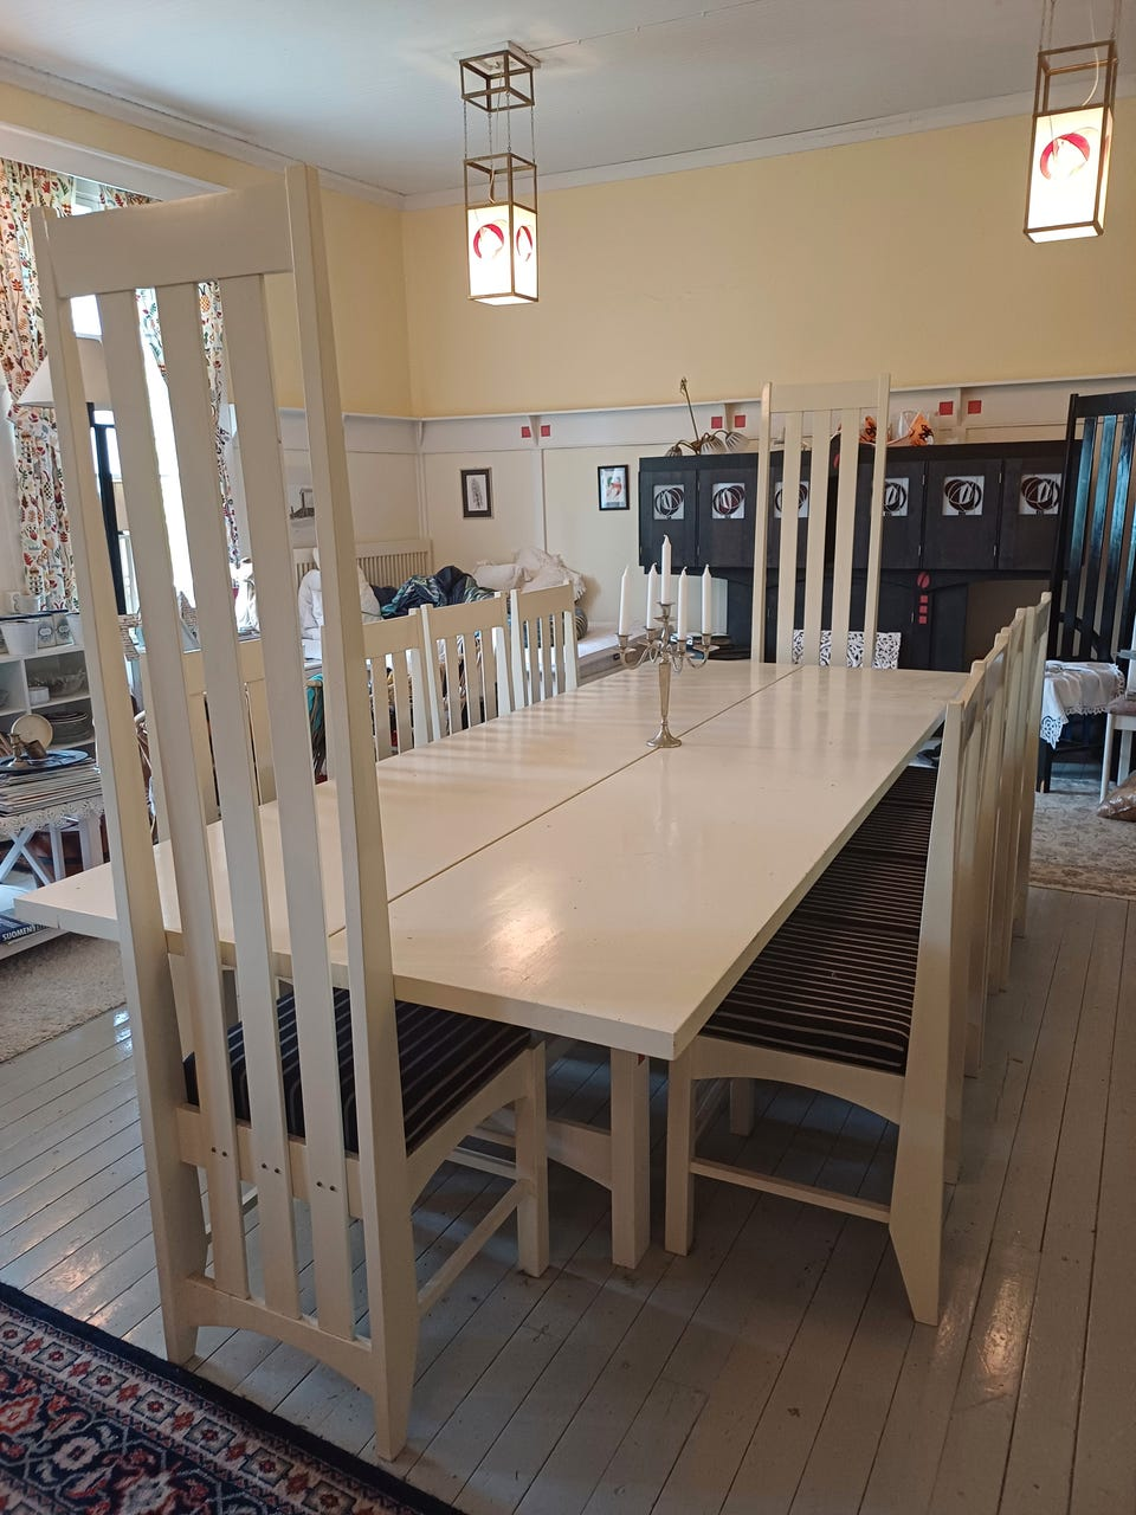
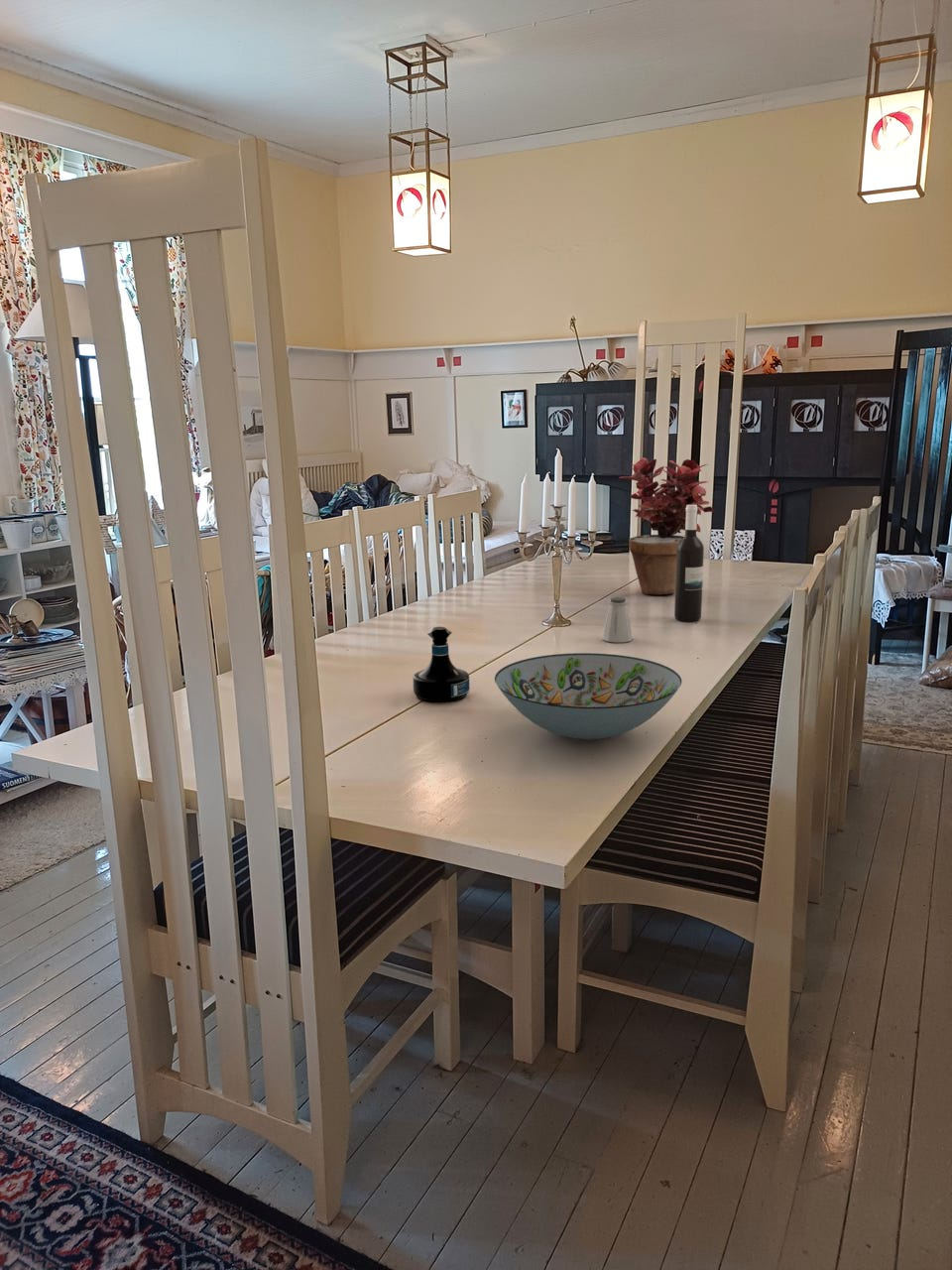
+ wine bottle (689, 563)
+ potted plant (665, 525)
+ decorative bowl (586, 704)
+ tequila bottle (440, 662)
+ saltshaker (617, 618)
